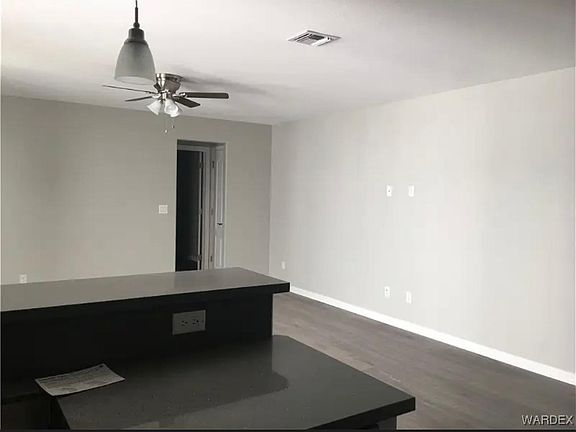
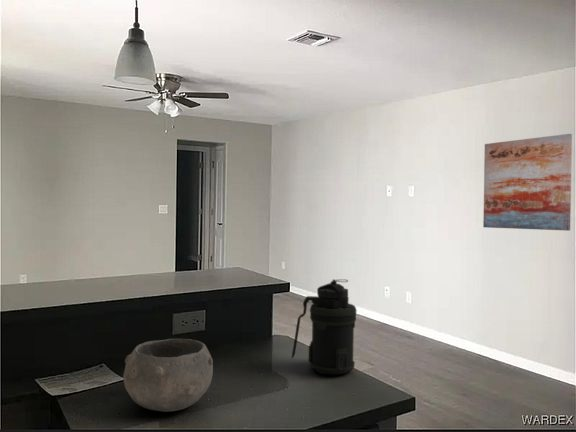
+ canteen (324, 323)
+ wall art (524, 184)
+ bowl (169, 375)
